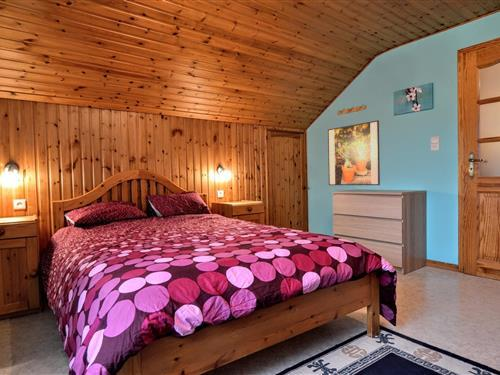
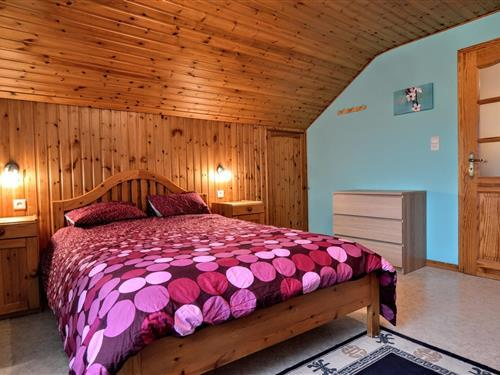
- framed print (351, 155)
